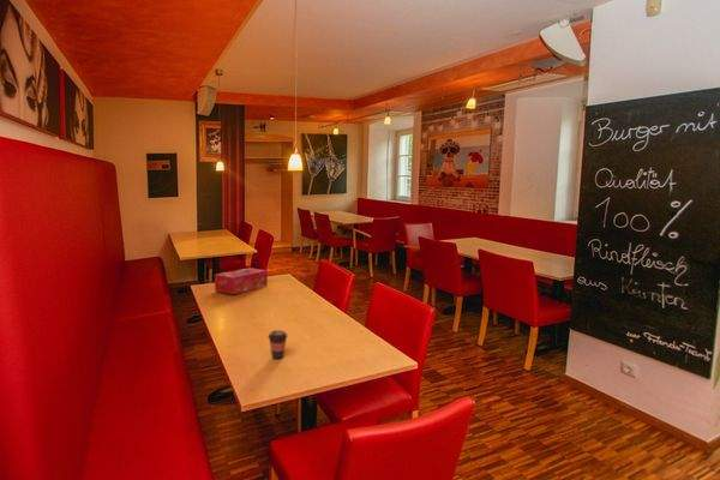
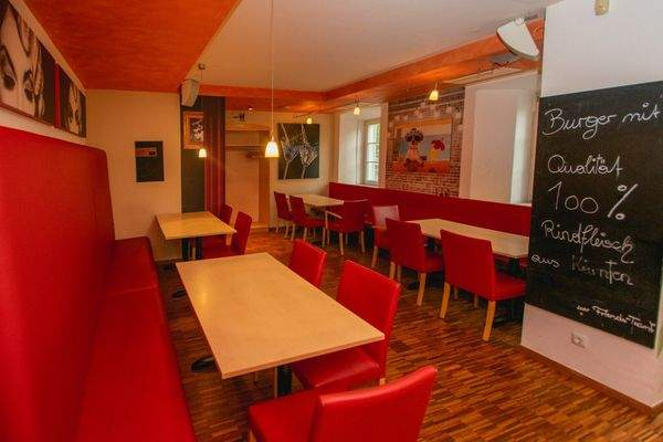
- coffee cup (277, 344)
- tissue box (241, 280)
